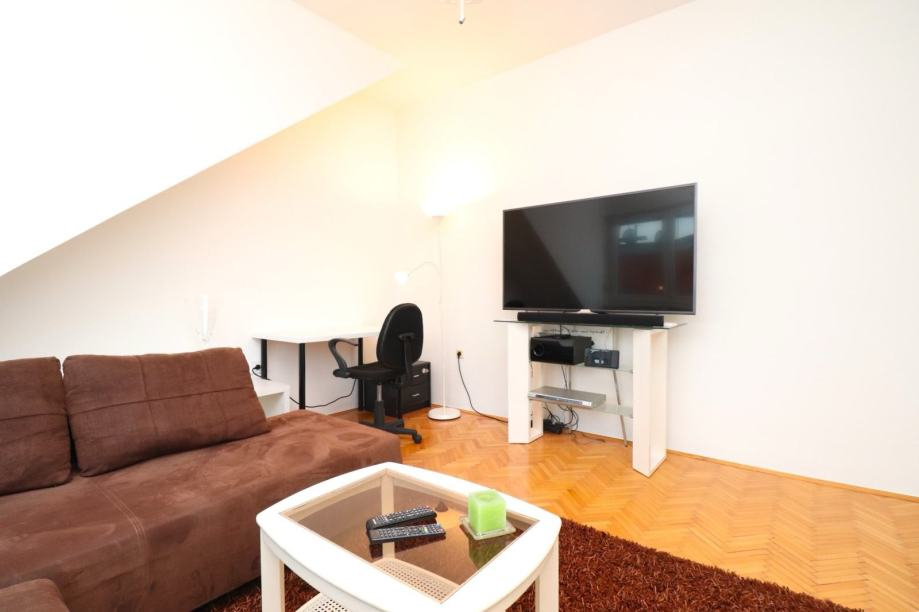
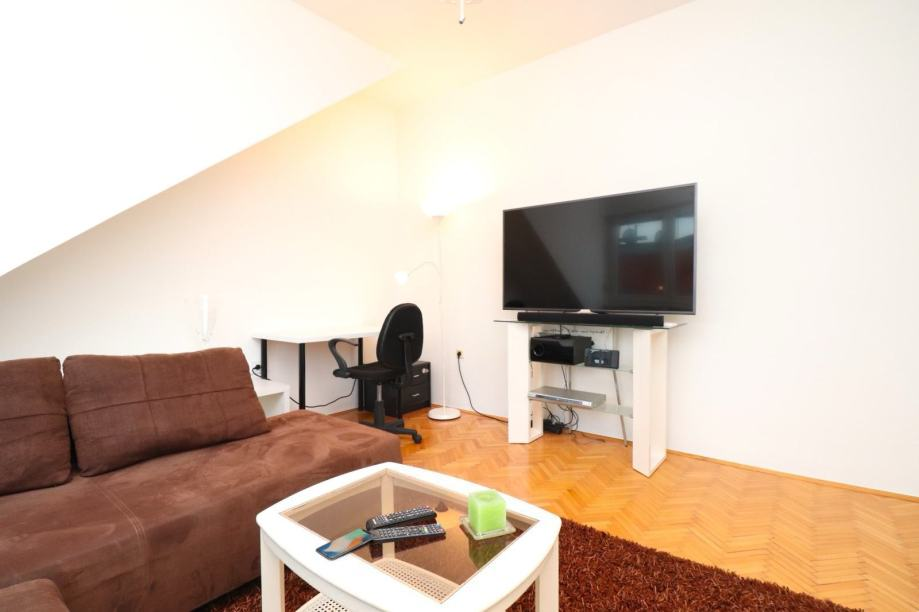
+ smartphone (346, 543)
